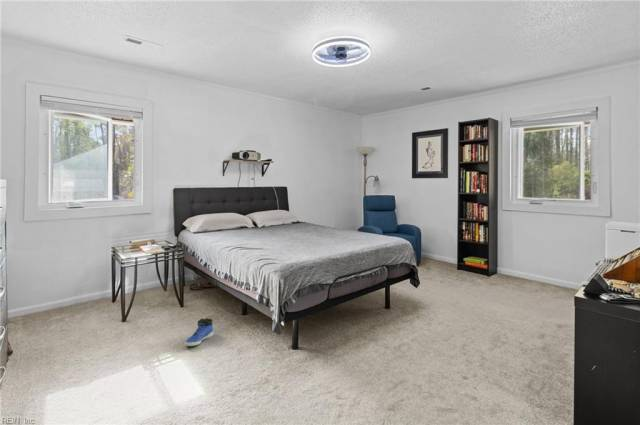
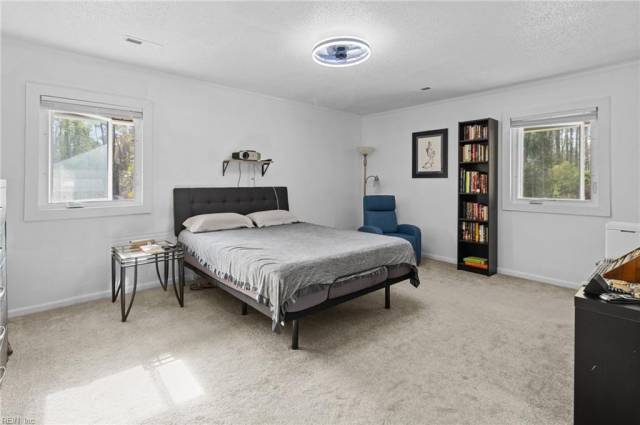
- sneaker (199, 330)
